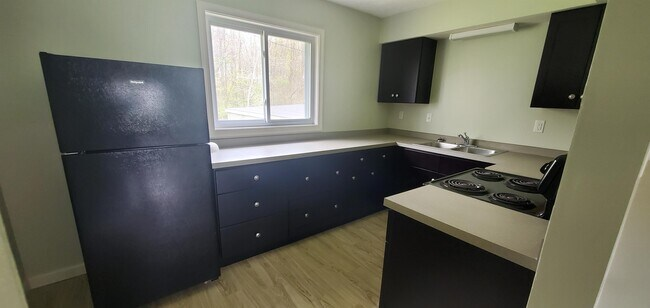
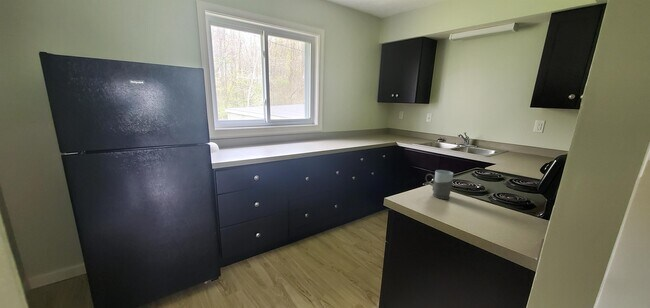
+ mug (438, 183)
